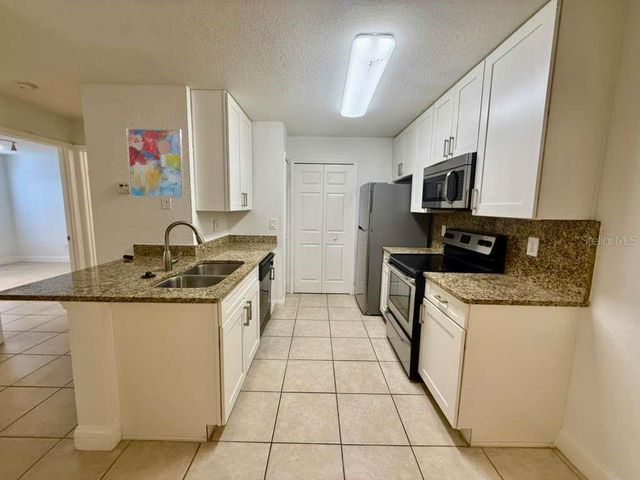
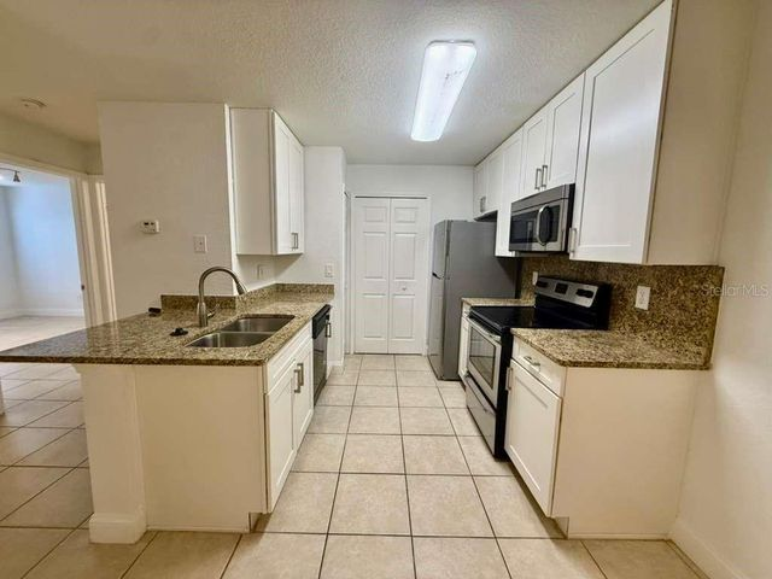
- wall art (155, 163)
